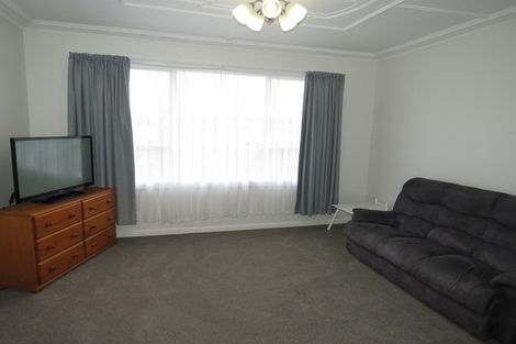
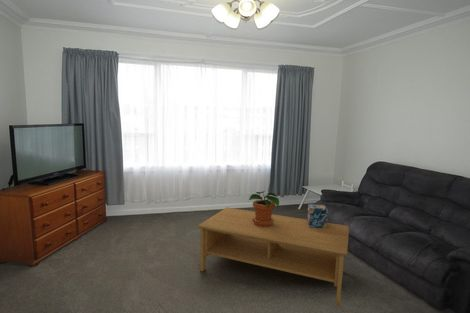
+ potted plant (264, 209)
+ decorative box (317, 215)
+ coffee table (273, 248)
